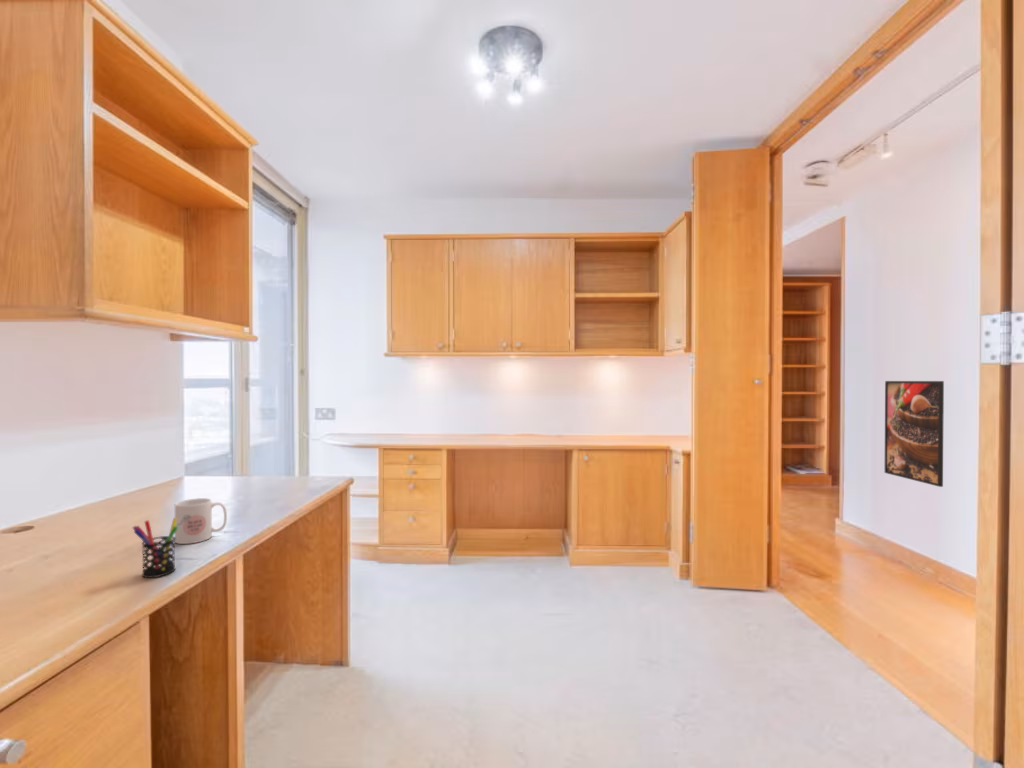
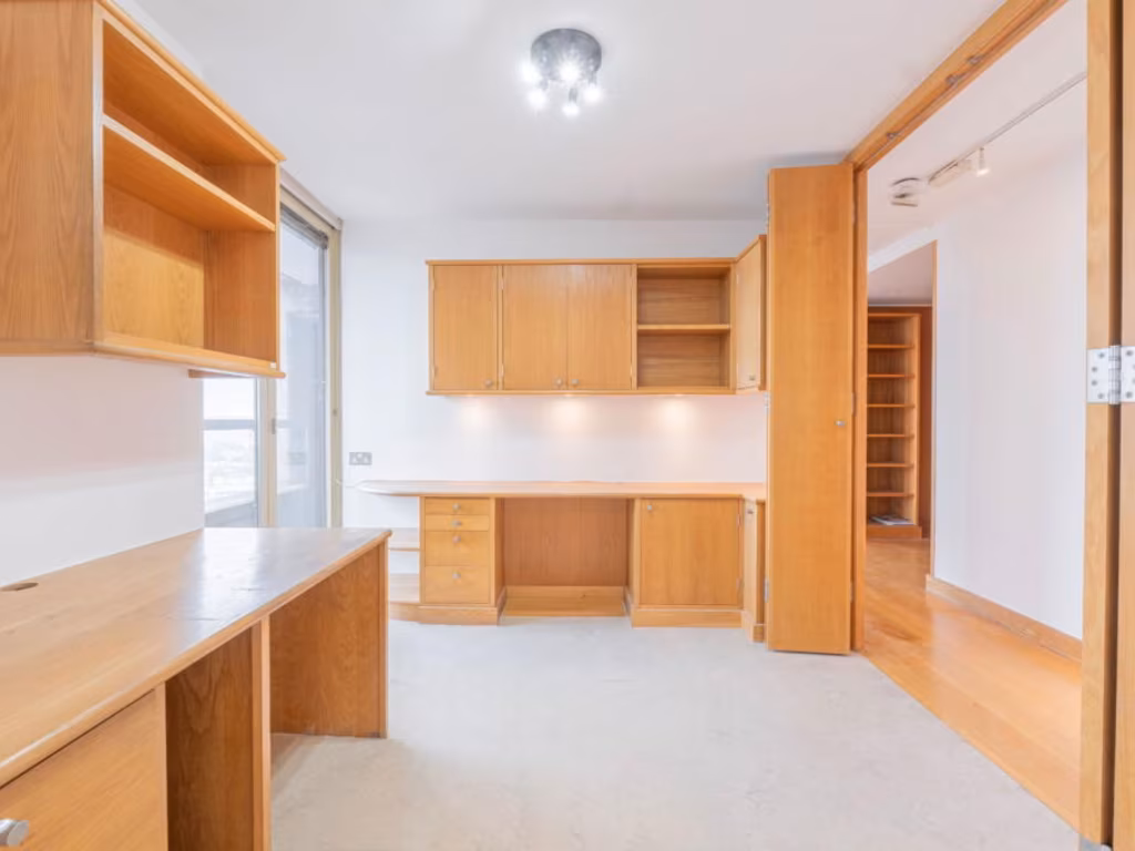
- mug (201, 519)
- pen holder (160, 545)
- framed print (912, 430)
